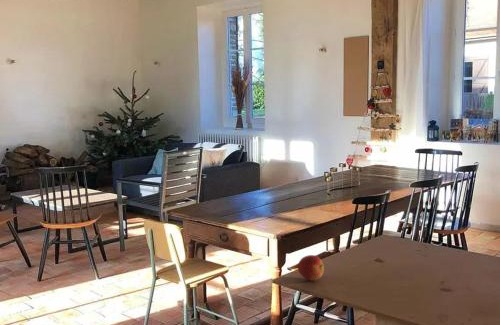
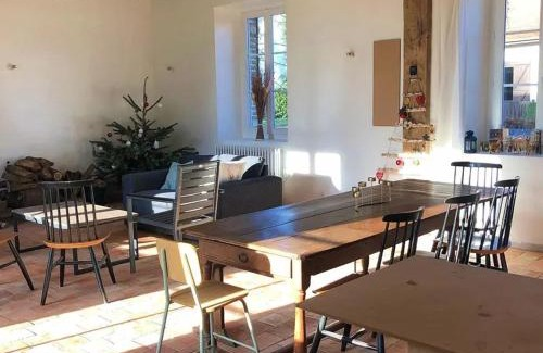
- apple (310, 267)
